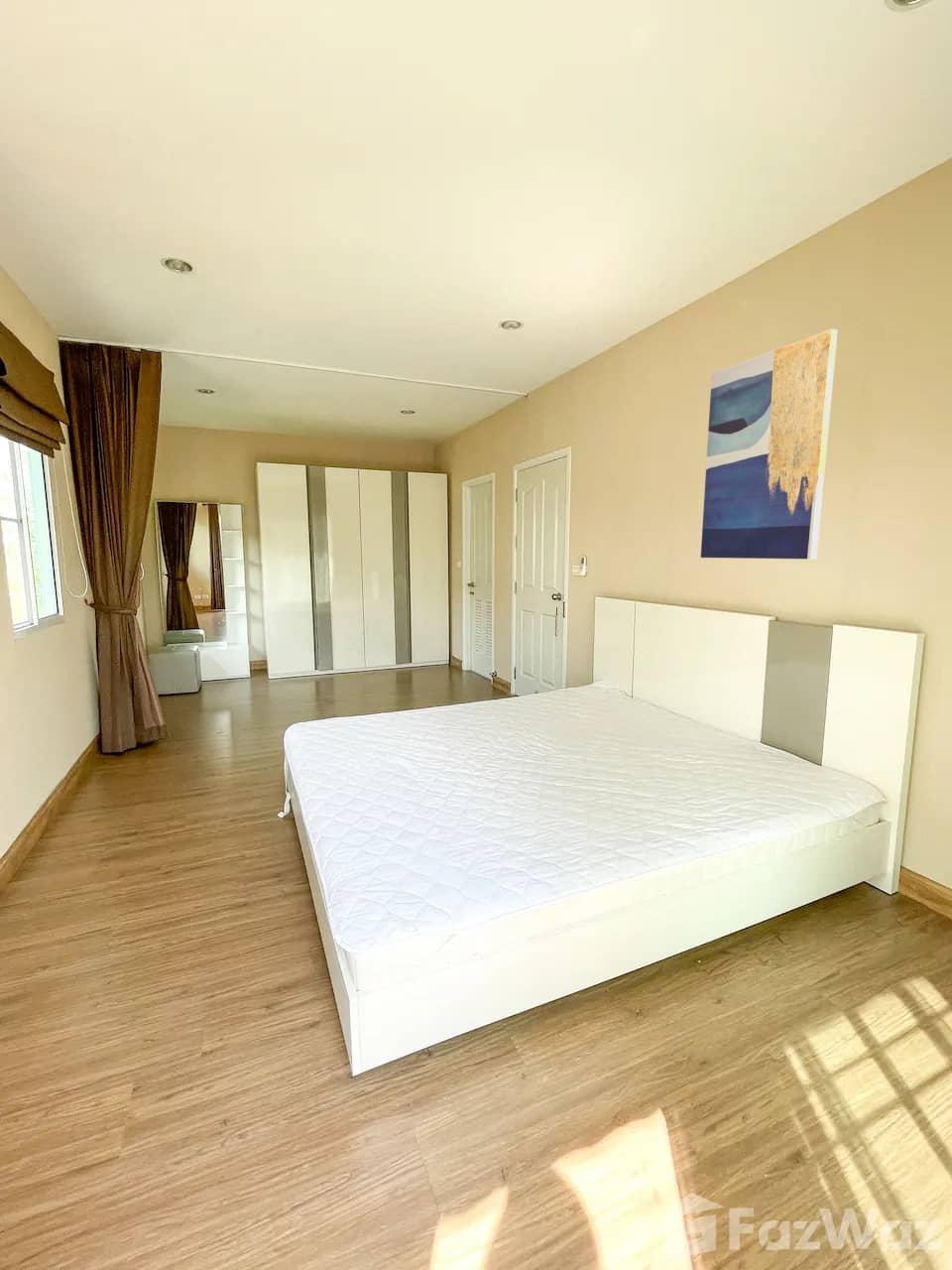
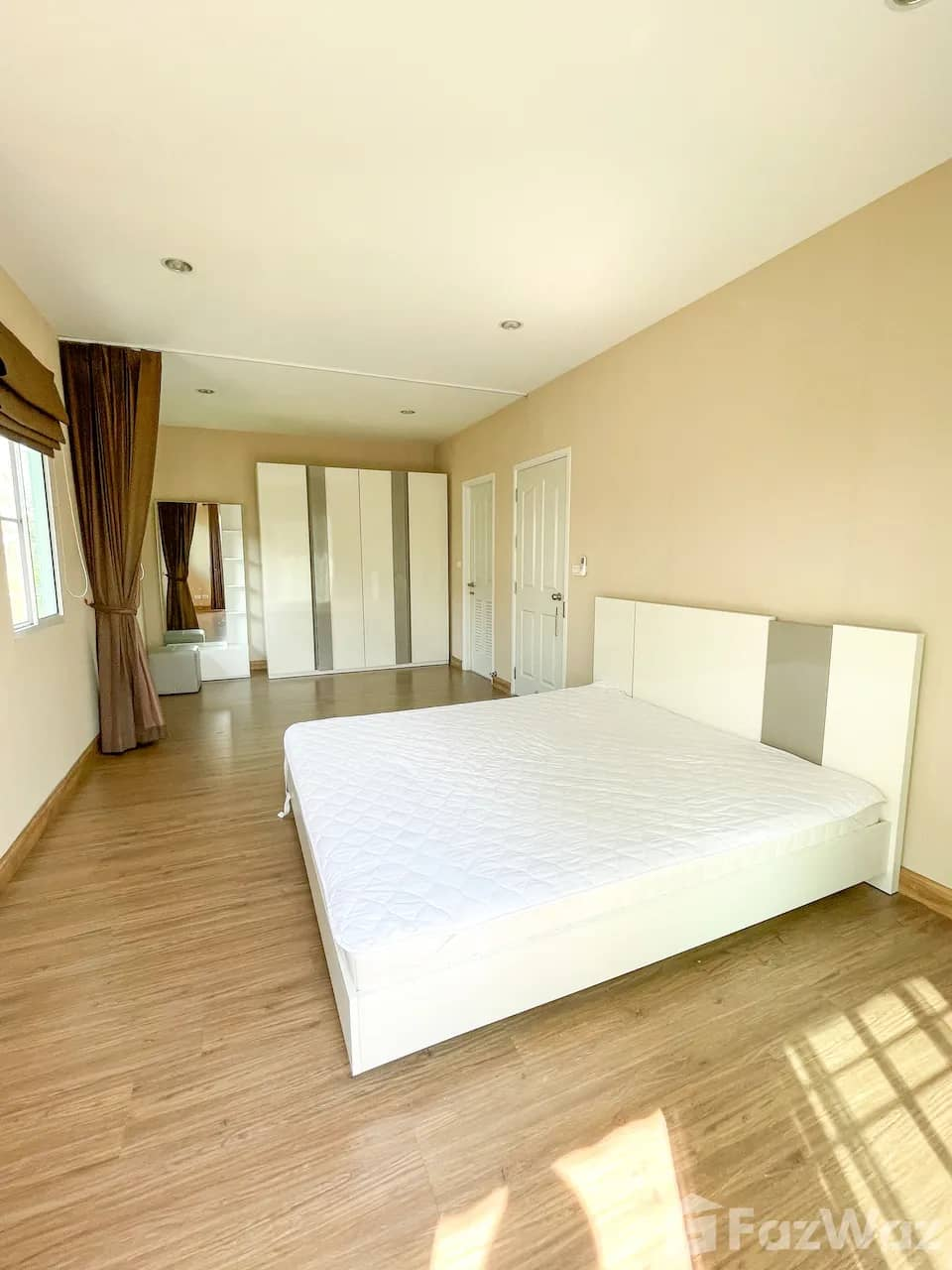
- wall art (760, 458)
